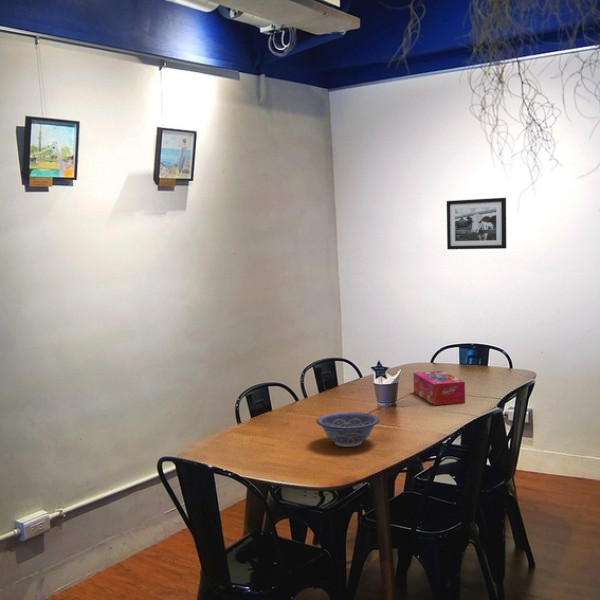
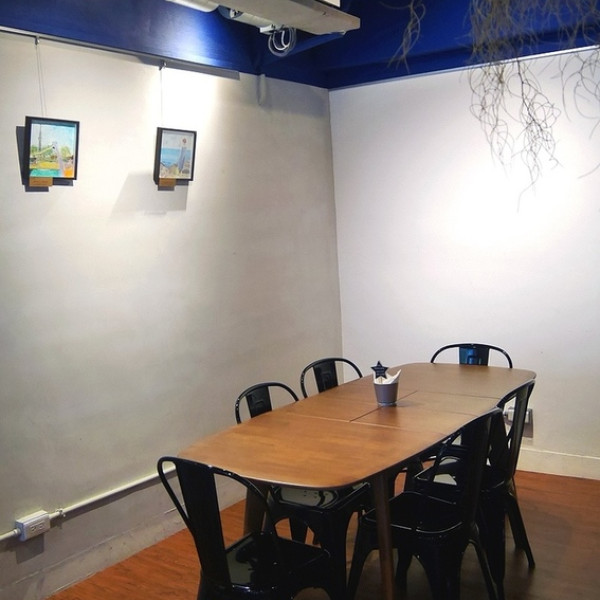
- decorative bowl (348, 431)
- tissue box (438, 387)
- picture frame (475, 224)
